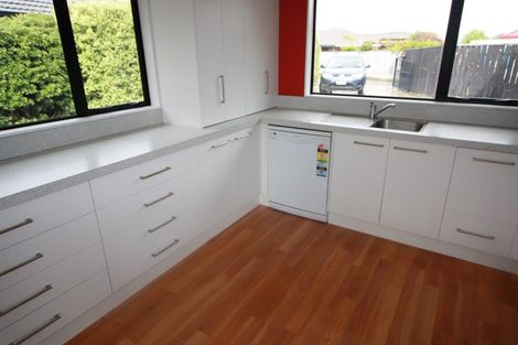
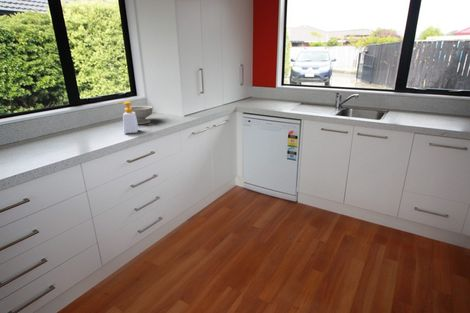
+ soap bottle (126, 117)
+ bowl (139, 114)
